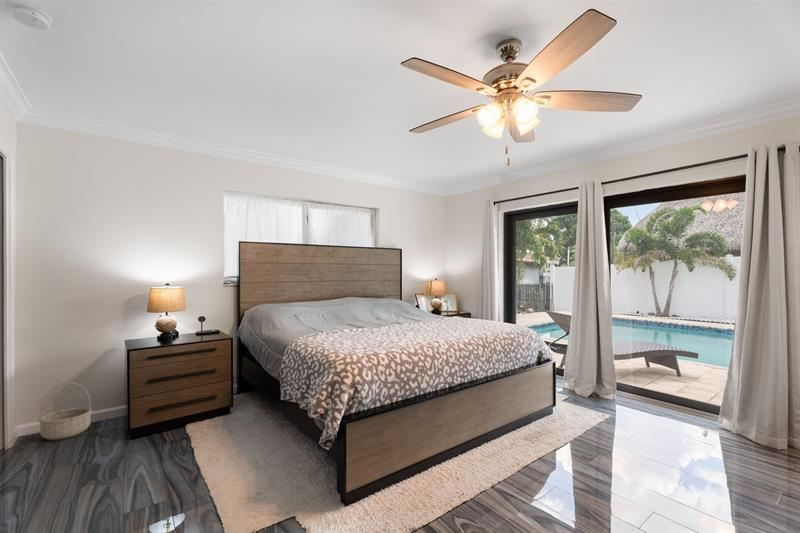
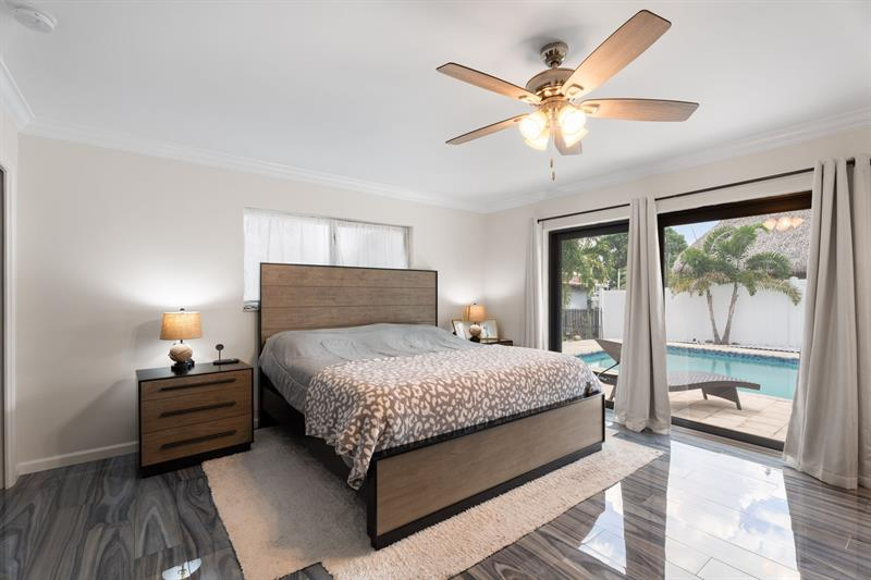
- basket (66, 409)
